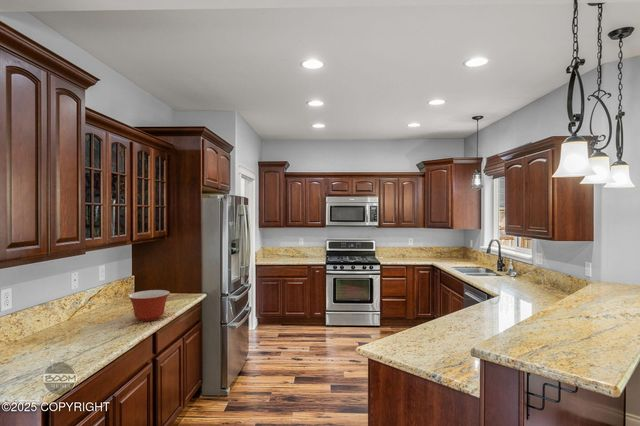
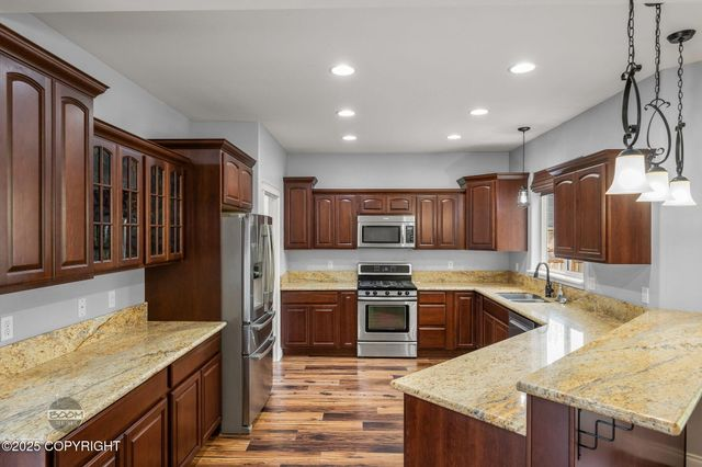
- mixing bowl (149, 306)
